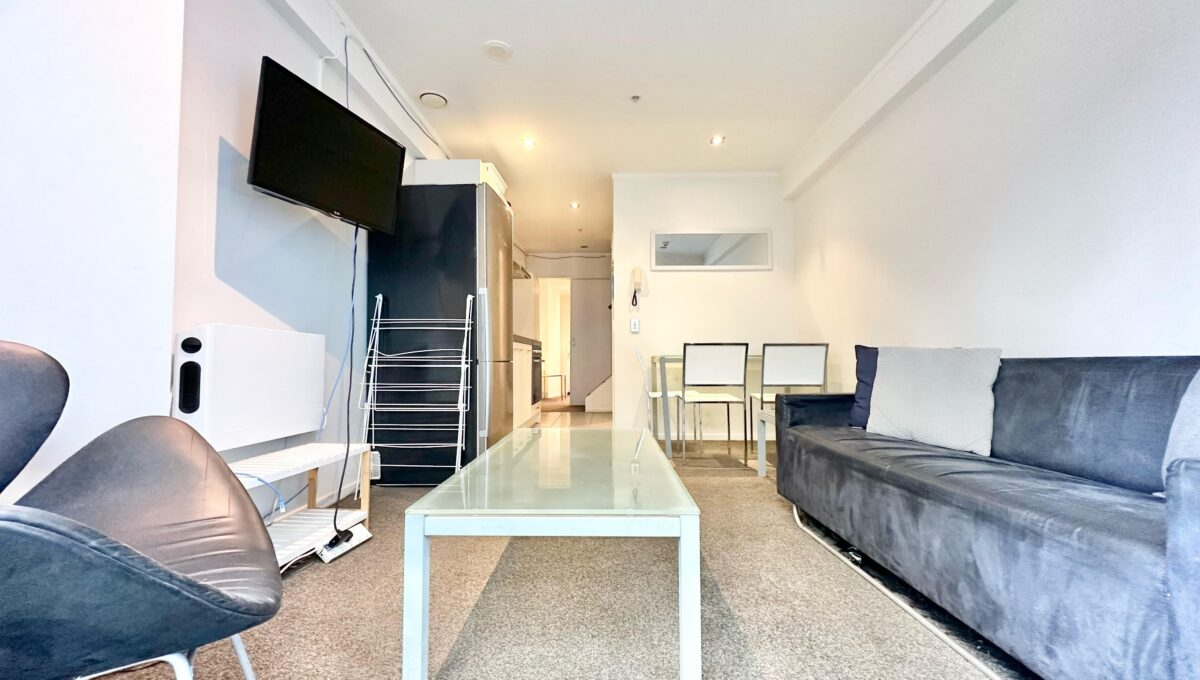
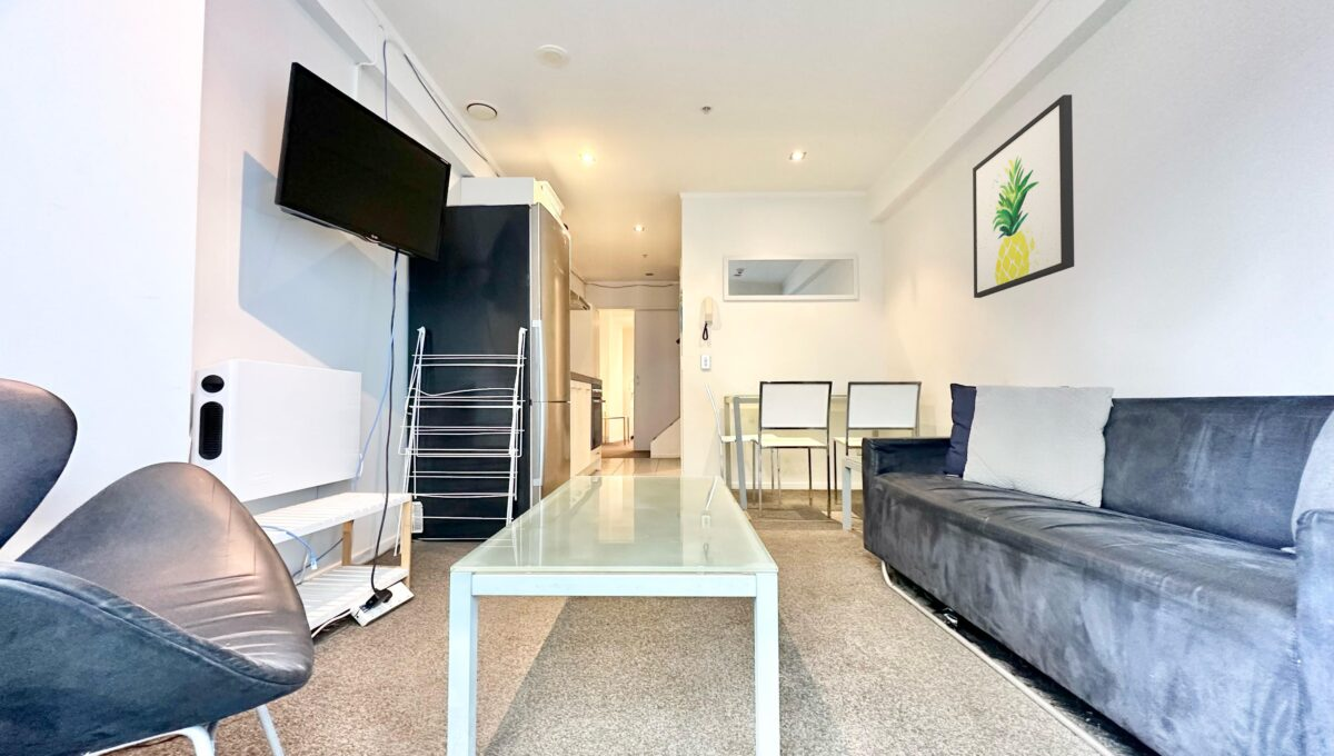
+ wall art (1016, 210)
